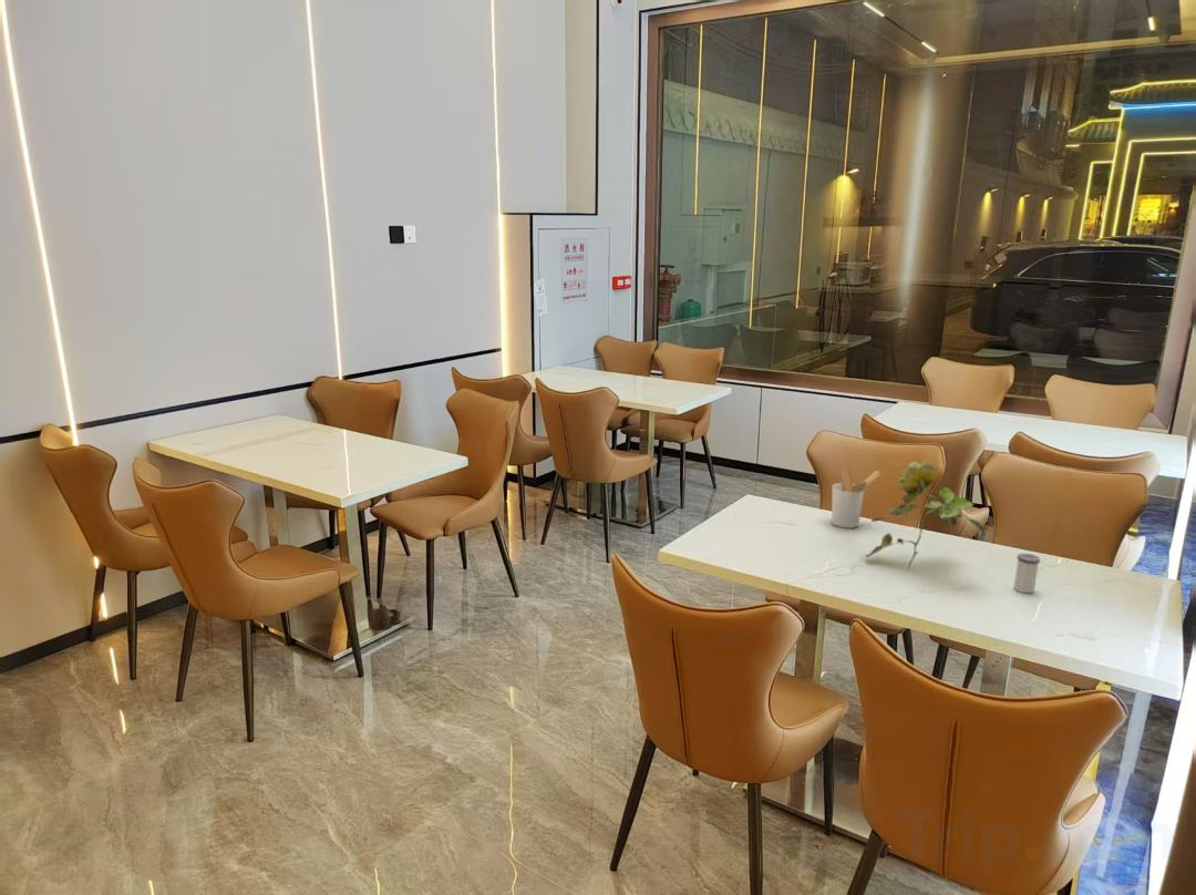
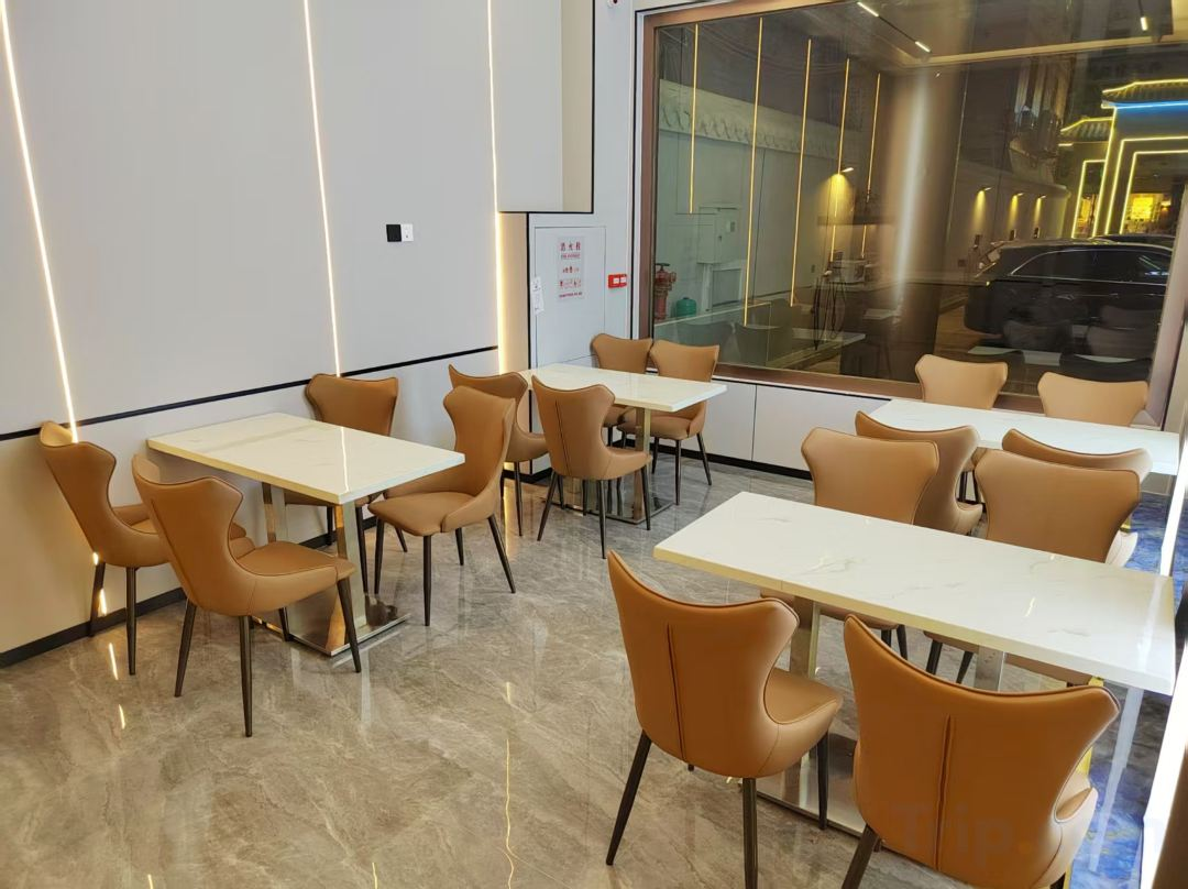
- utensil holder (855, 496)
- flower (928, 513)
- salt shaker (1025, 573)
